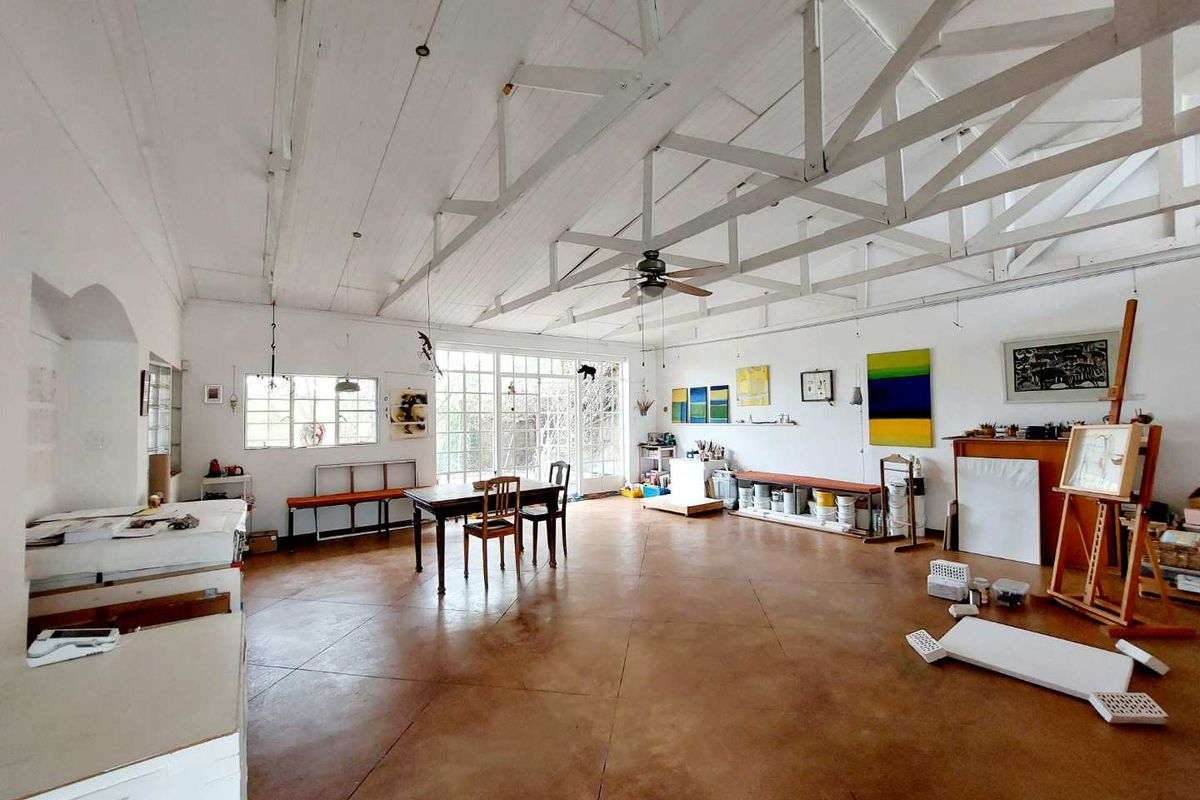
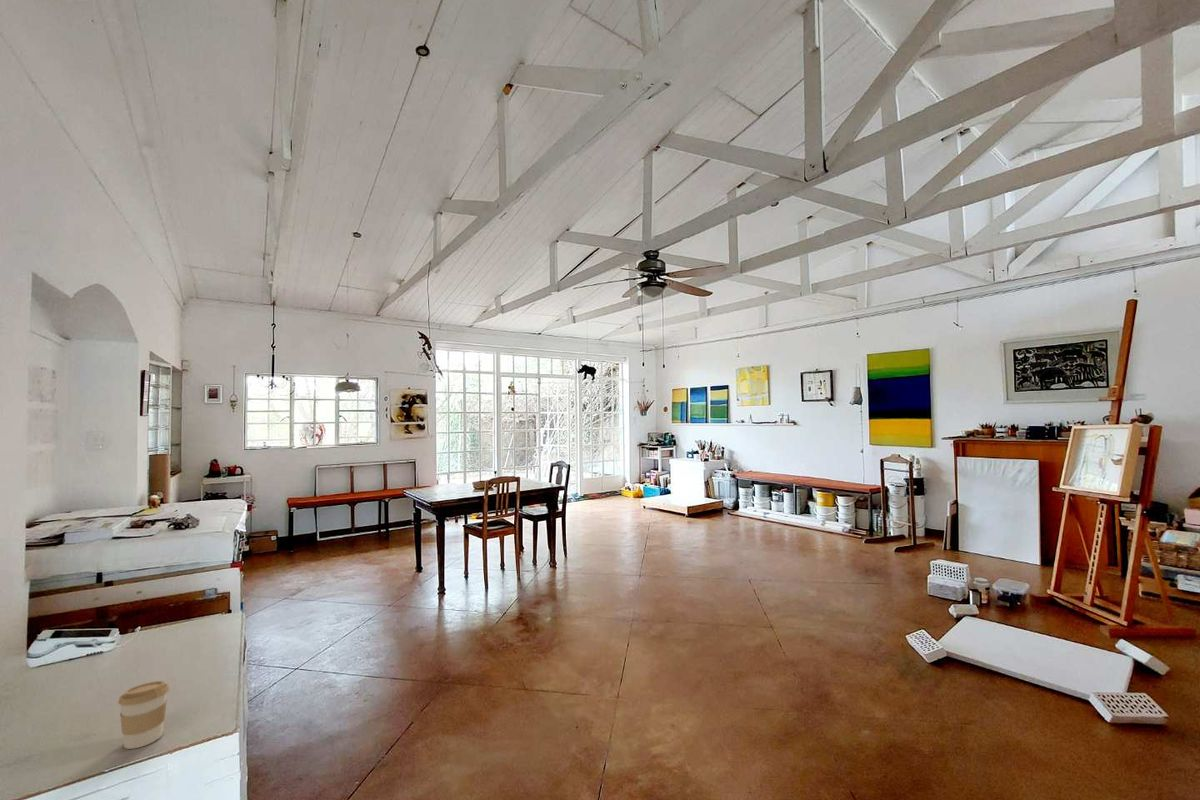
+ coffee cup (144, 712)
